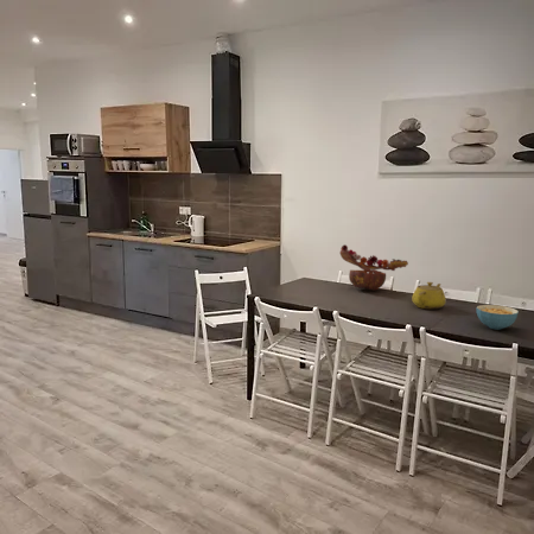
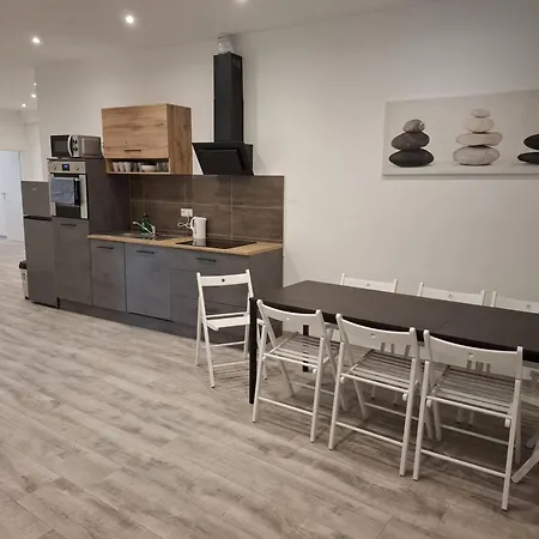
- cereal bowl (496, 318)
- flower arrangement (370, 267)
- teapot (430, 294)
